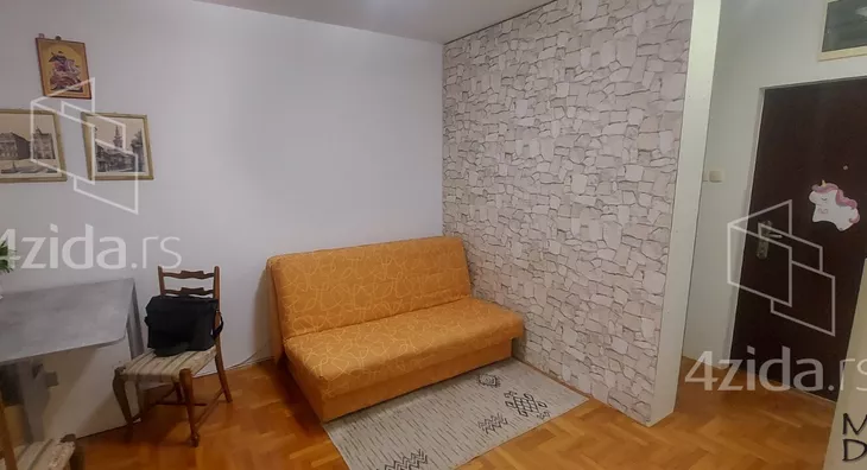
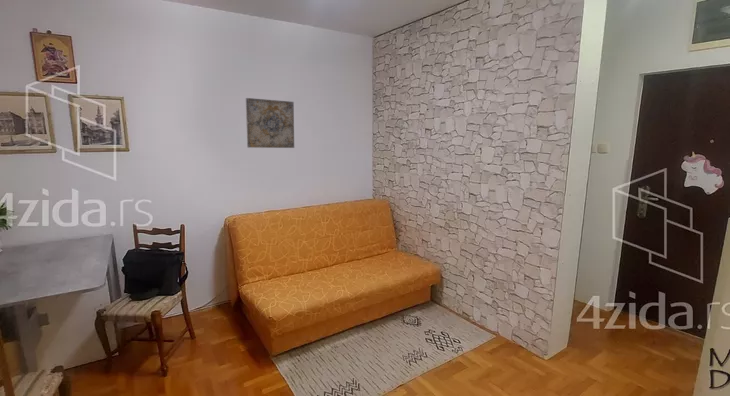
+ wall art (271, 124)
